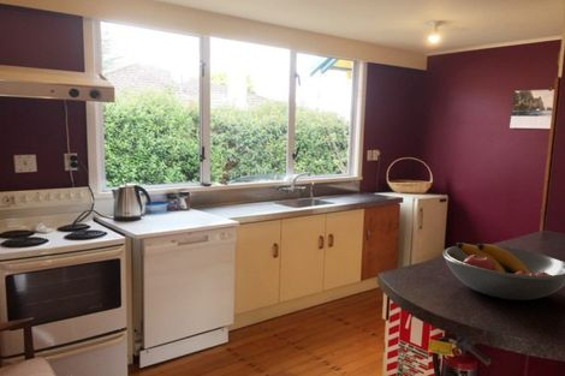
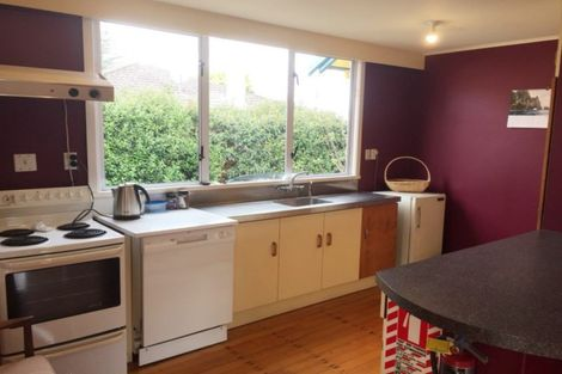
- fruit bowl (504, 270)
